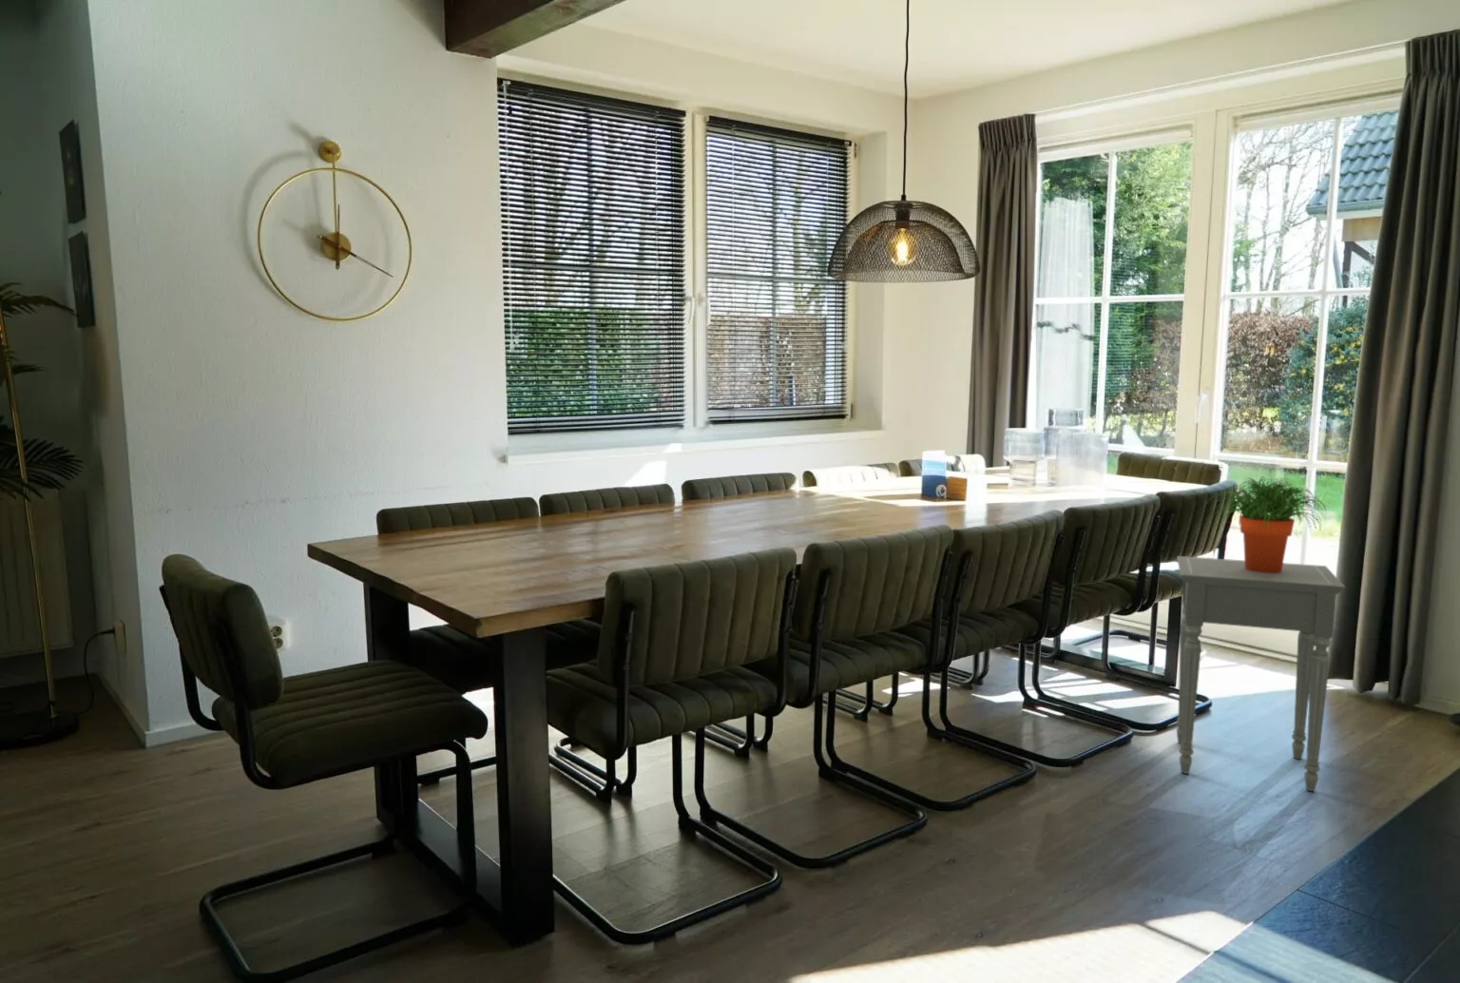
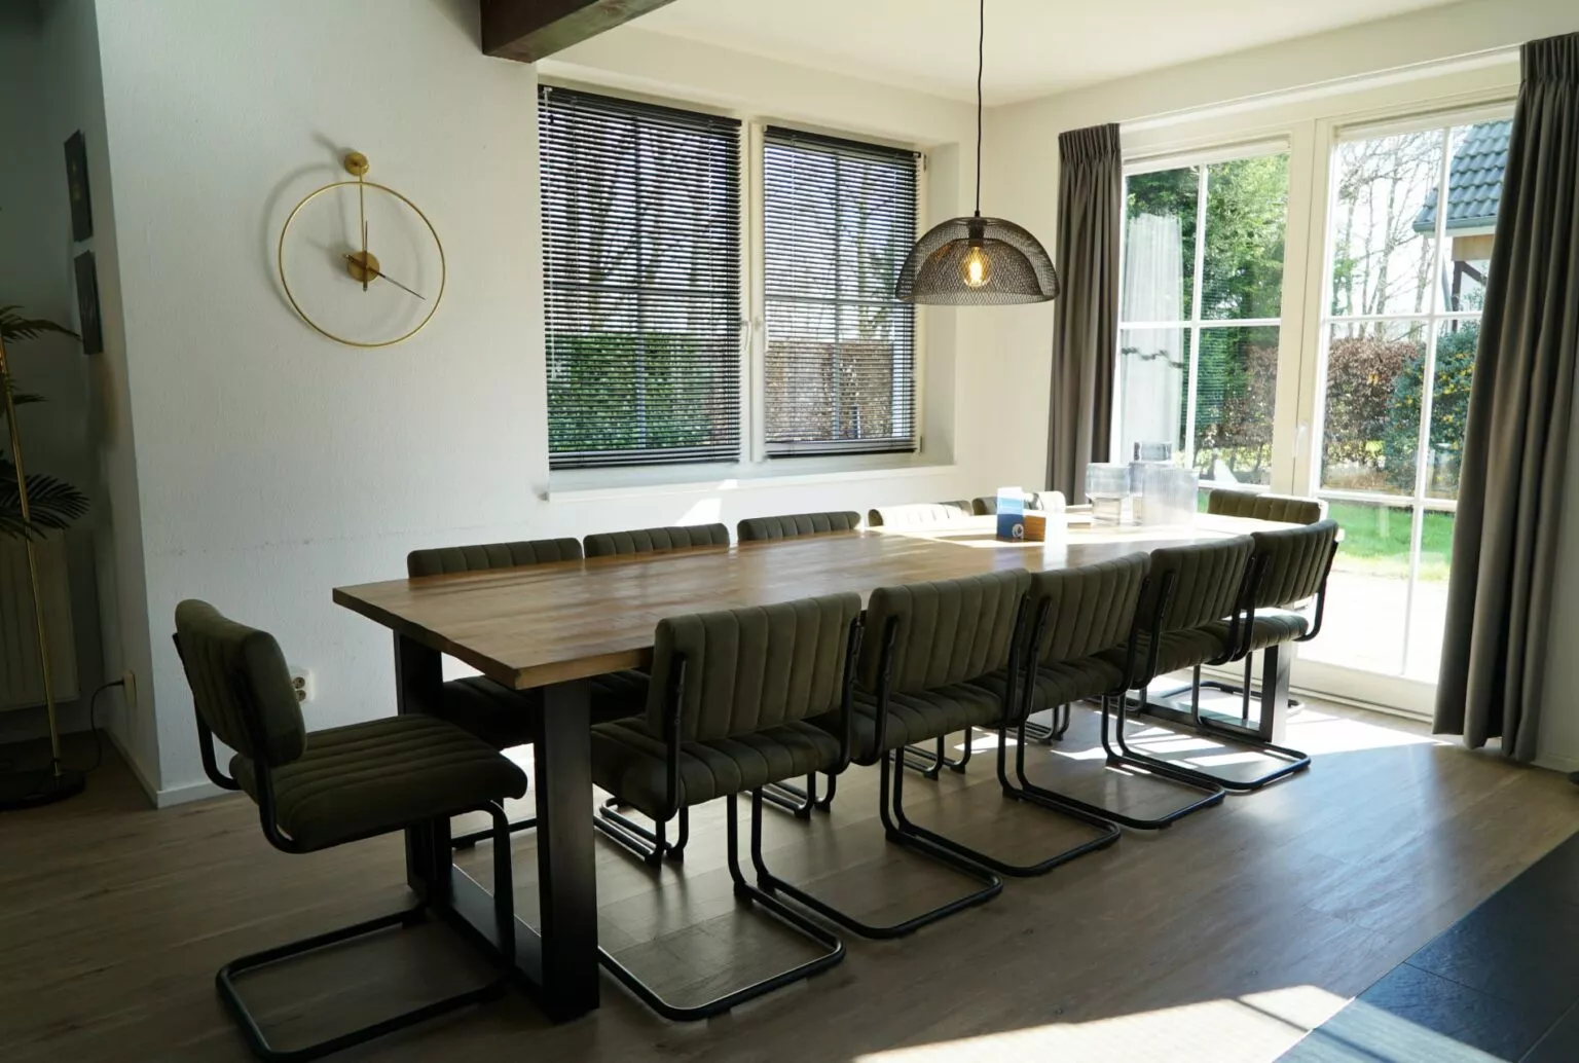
- potted plant (1266, 523)
- side table (1250, 626)
